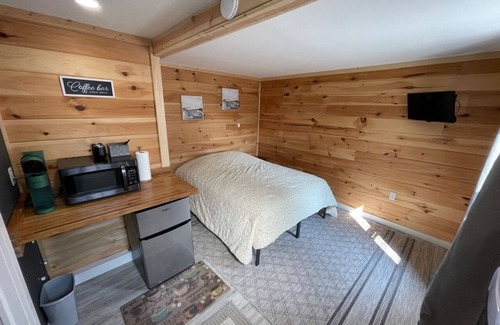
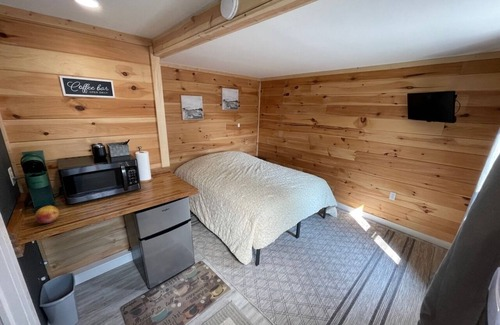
+ fruit (47, 213)
